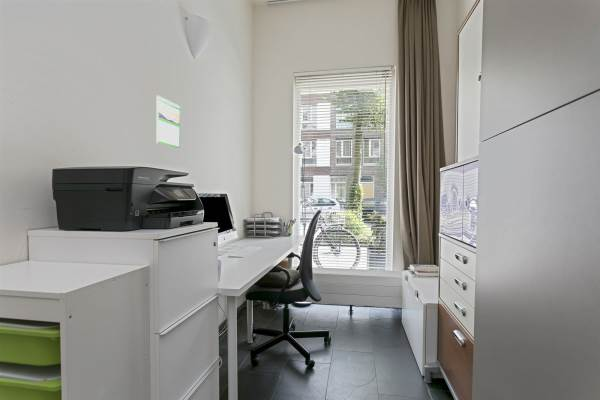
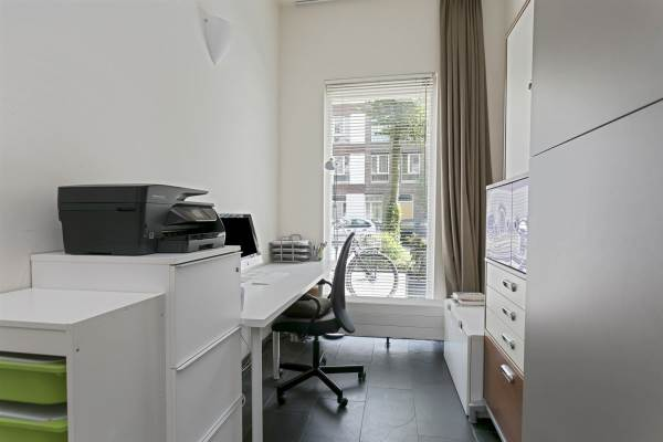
- calendar (168, 122)
